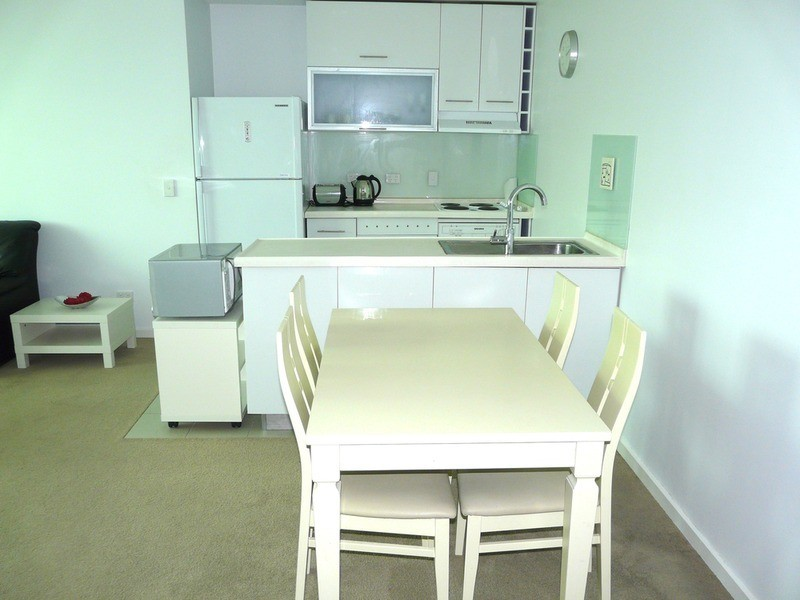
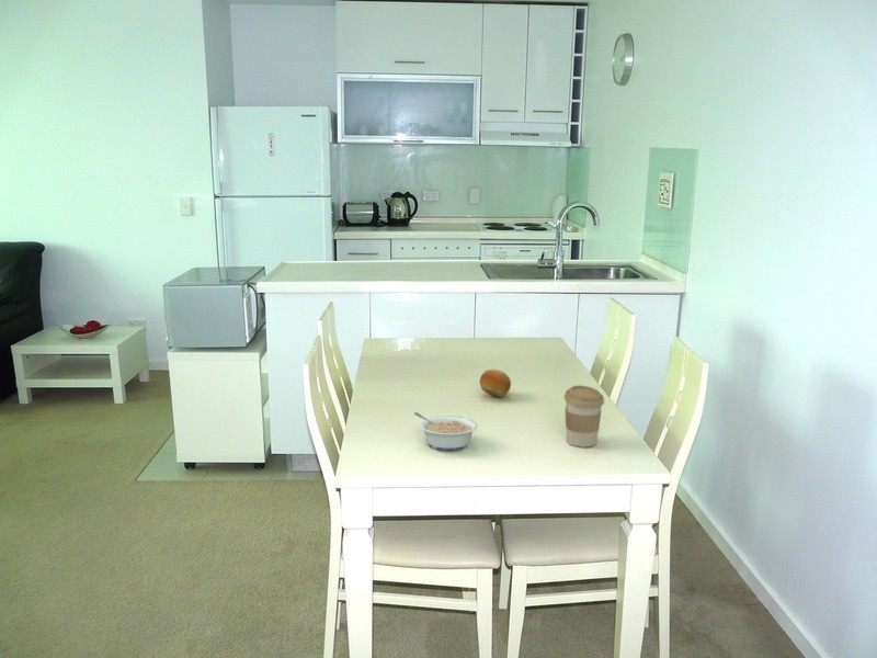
+ fruit (494, 383)
+ coffee cup (582, 416)
+ legume (445, 432)
